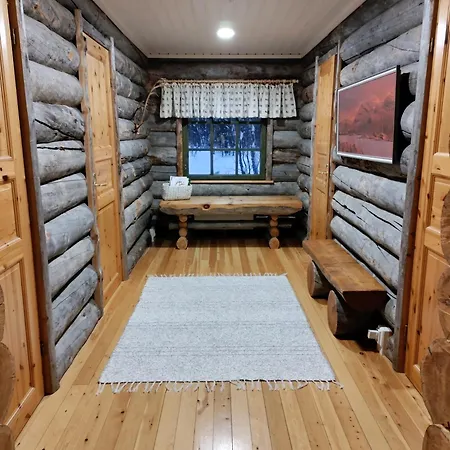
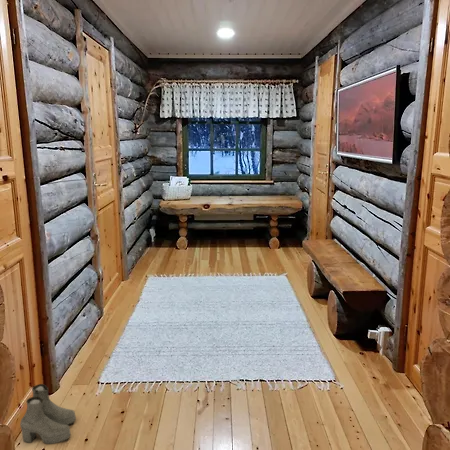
+ boots (47, 411)
